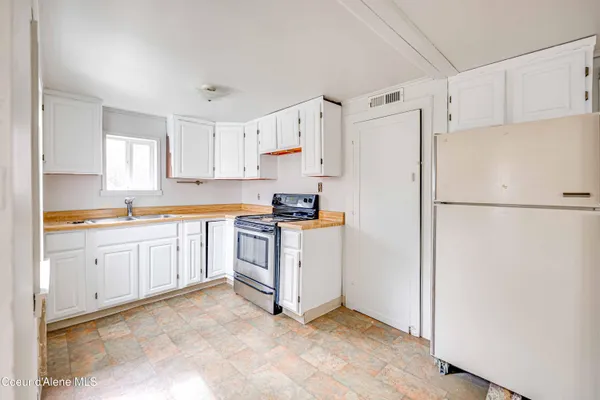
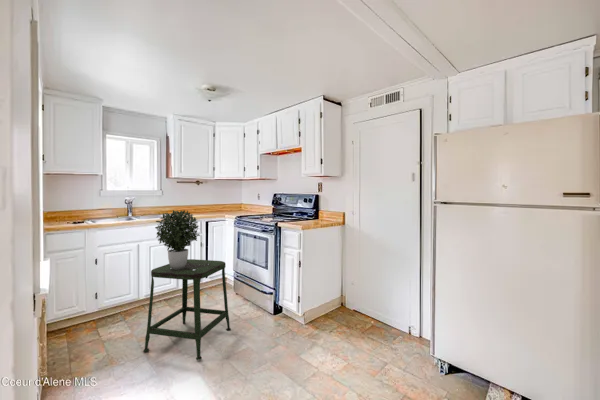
+ stool (186, 302)
+ potted plant (178, 238)
